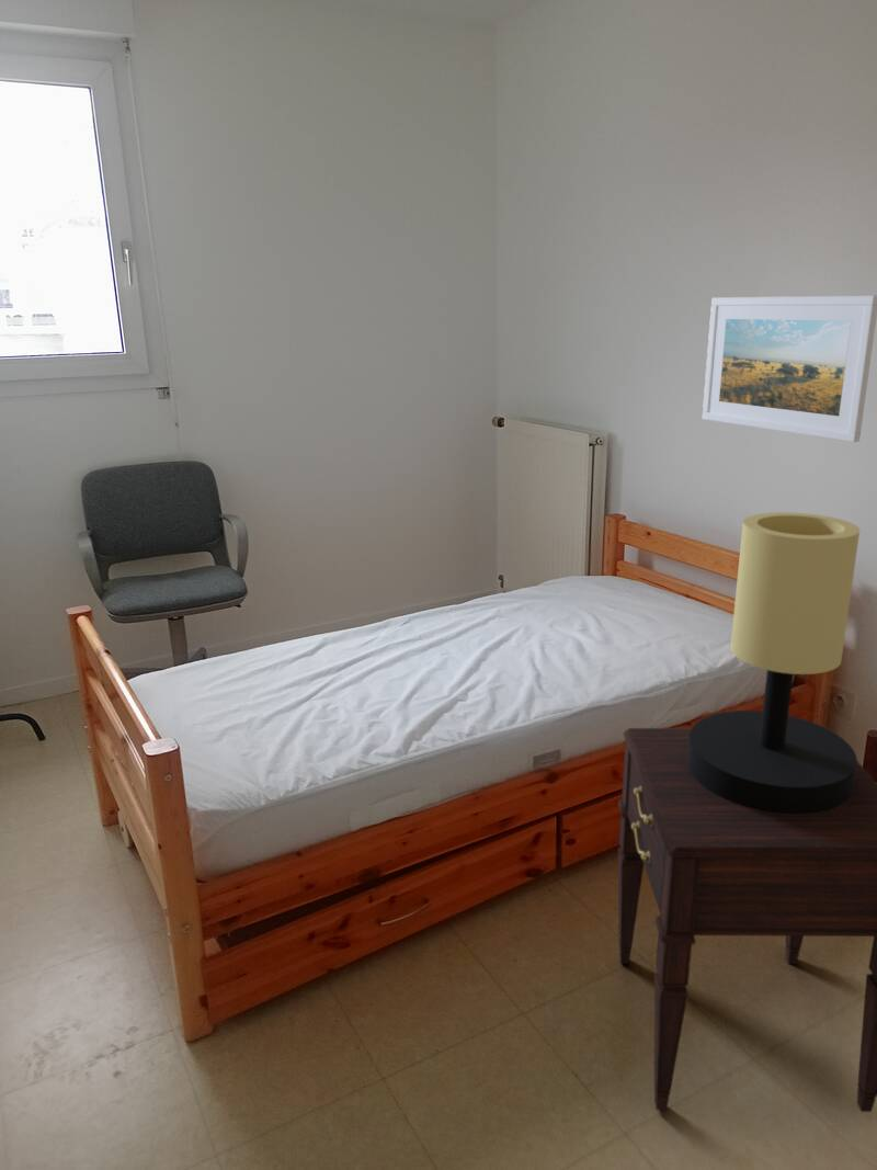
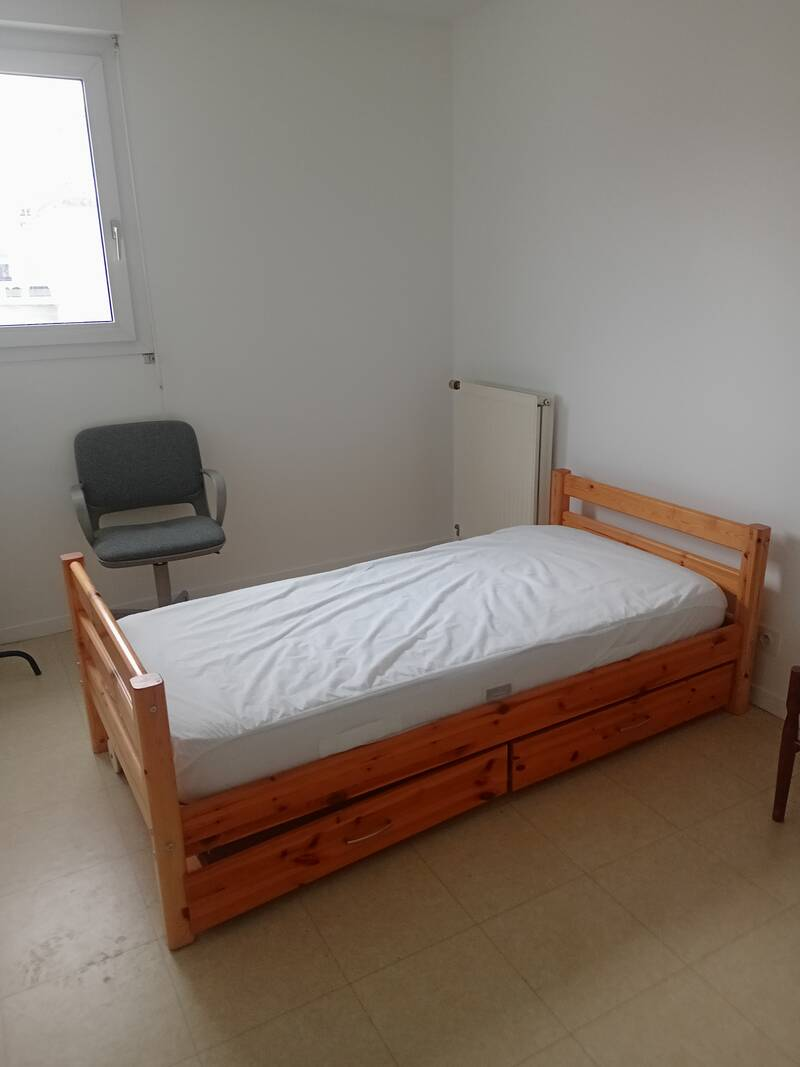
- nightstand (743, 909)
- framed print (779, 364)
- table lamp (782, 652)
